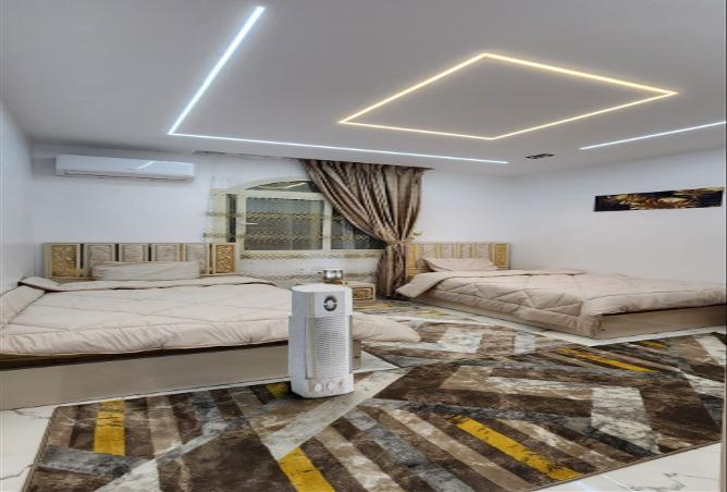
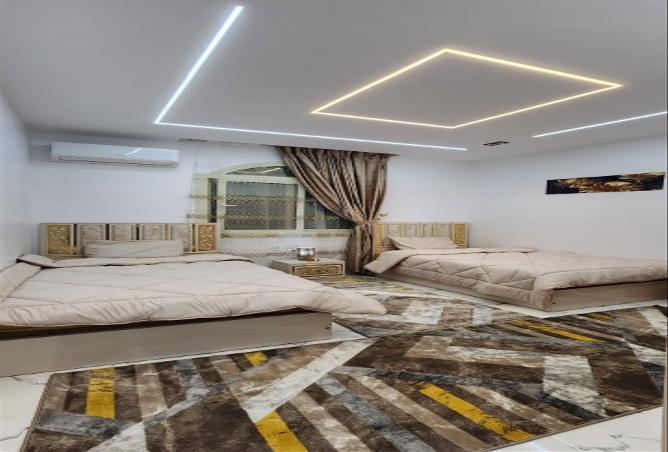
- air purifier (320, 336)
